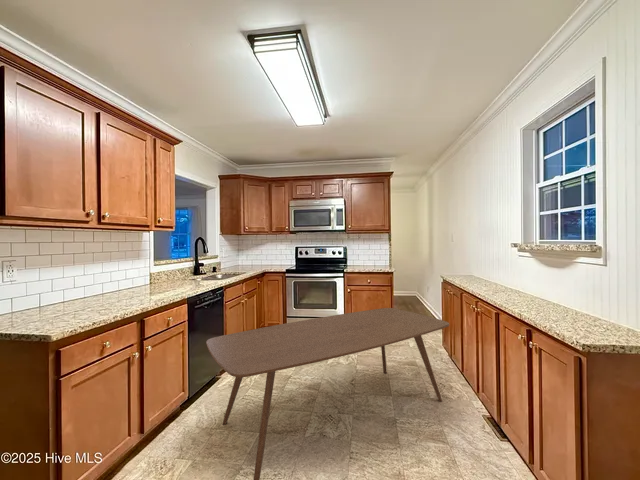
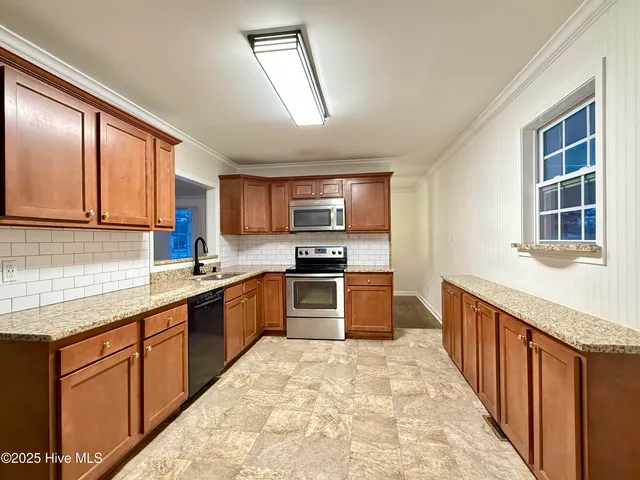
- dining table (336, 357)
